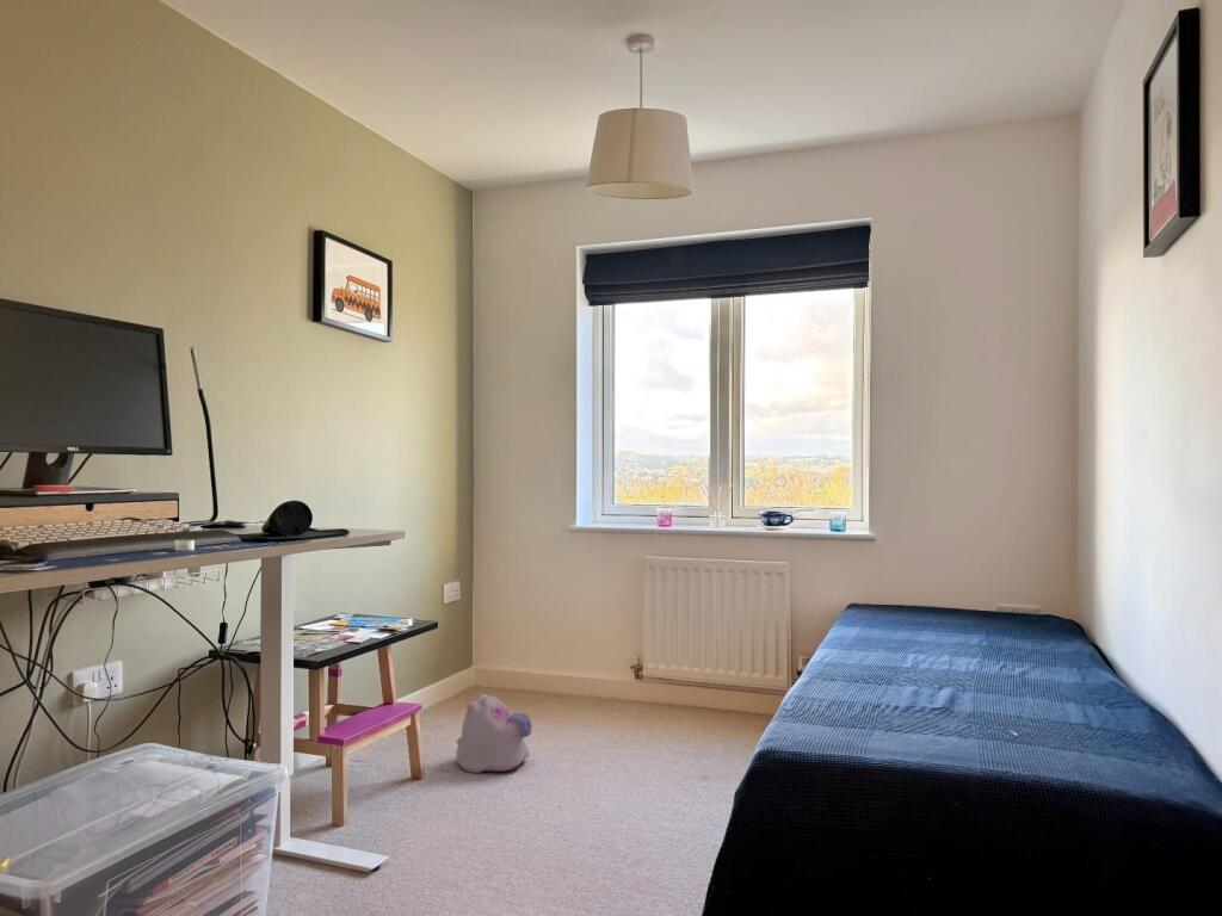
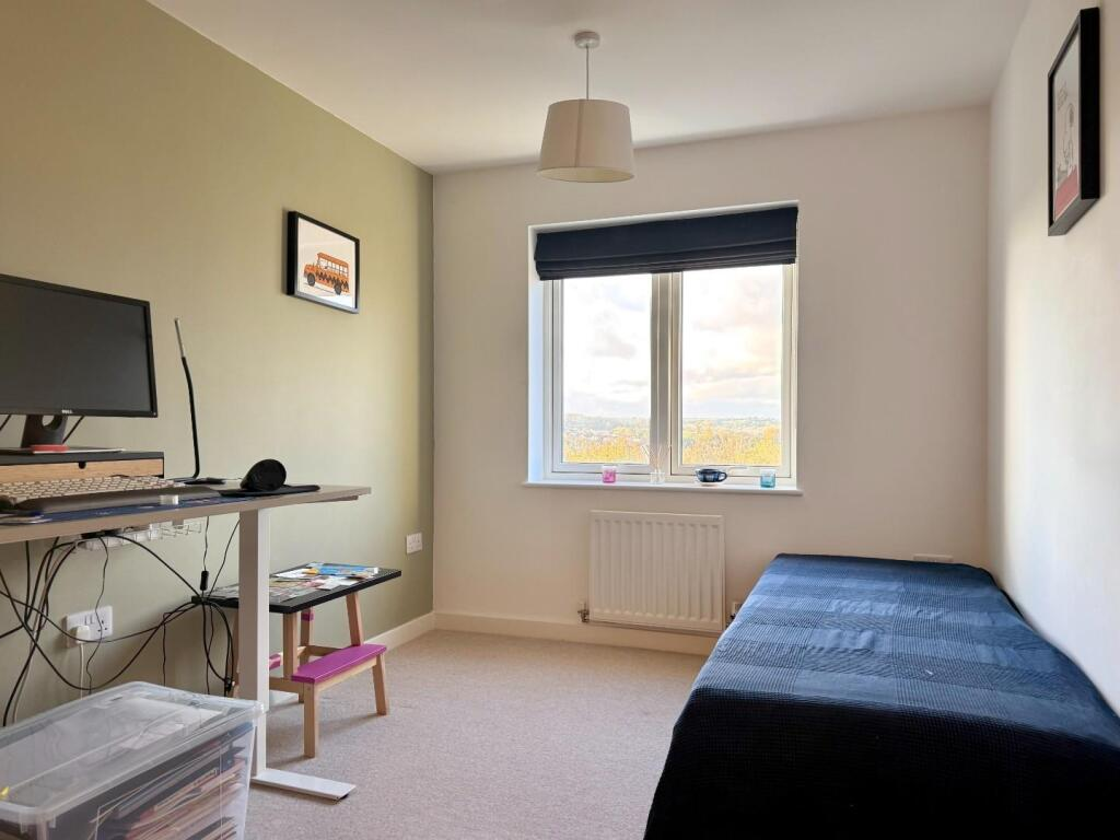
- plush toy (494, 730)
